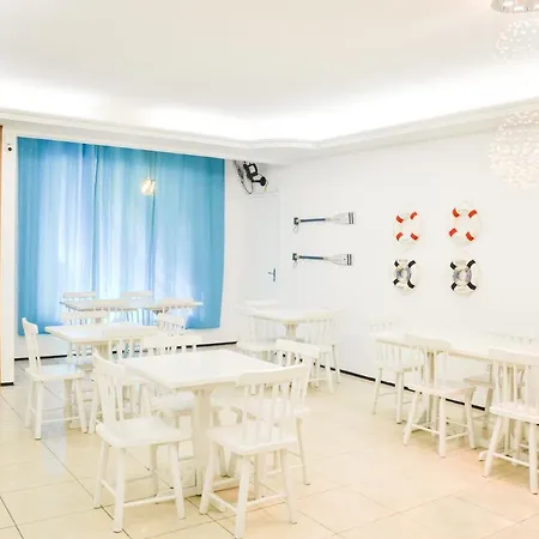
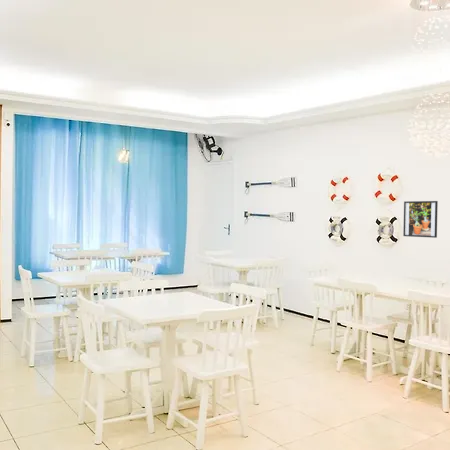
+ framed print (420, 219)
